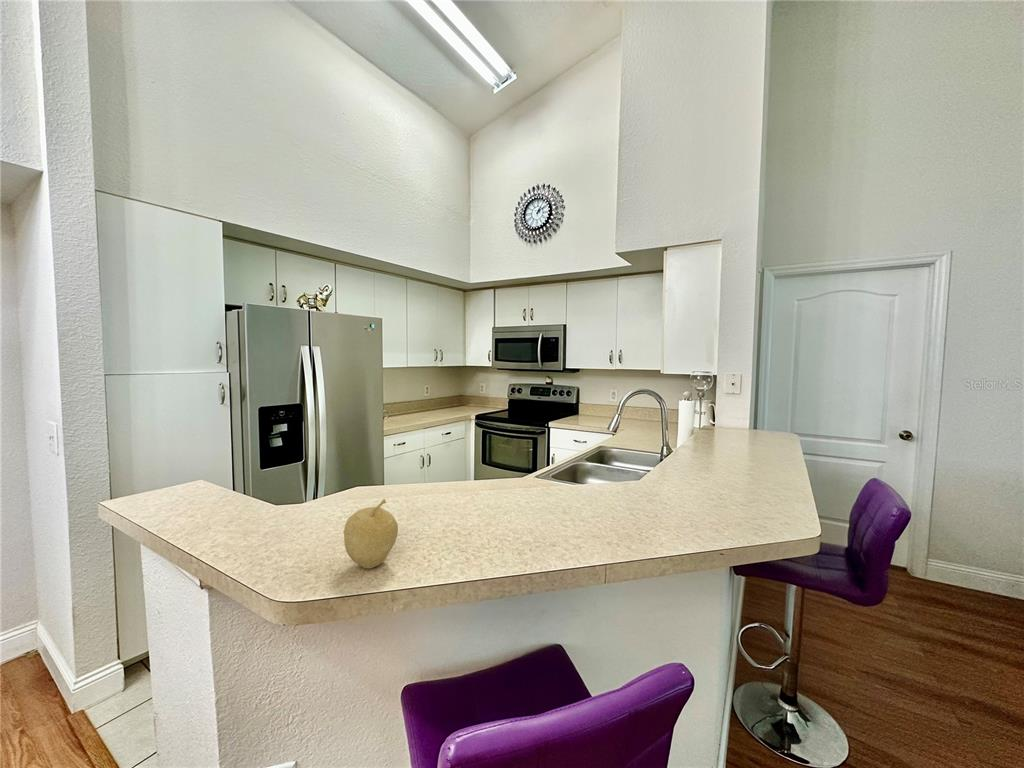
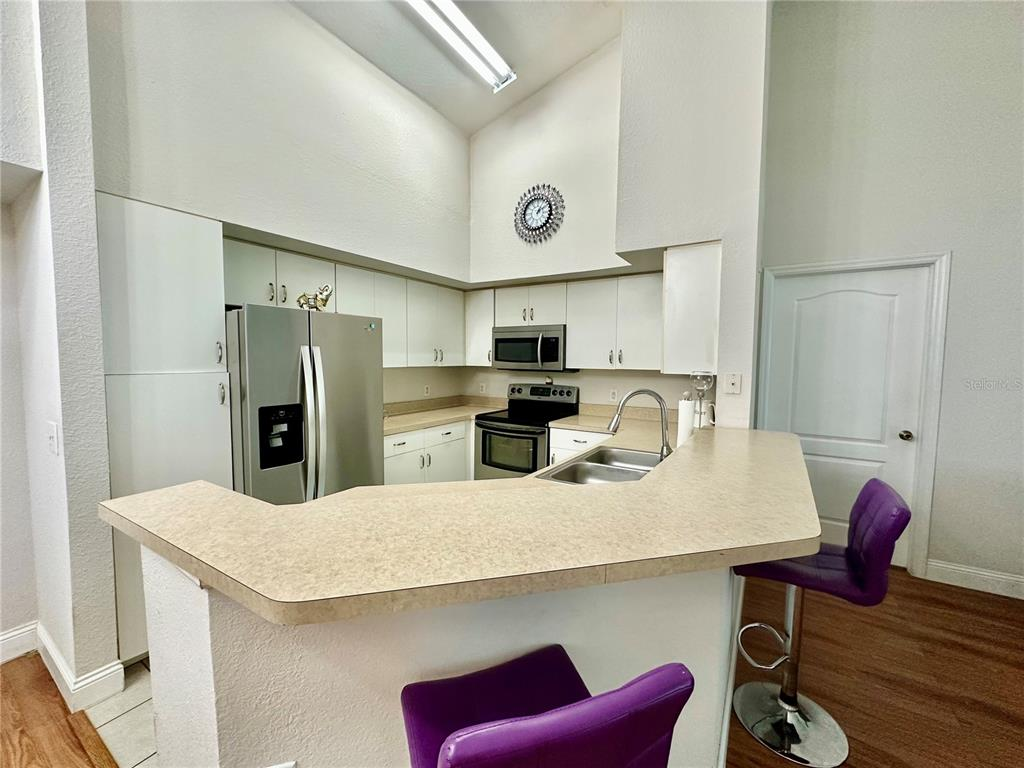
- fruit (370, 531)
